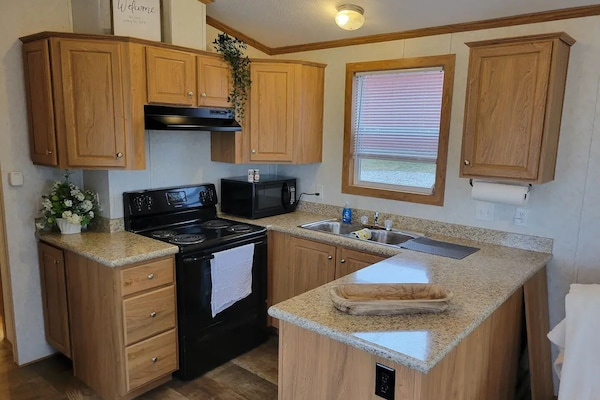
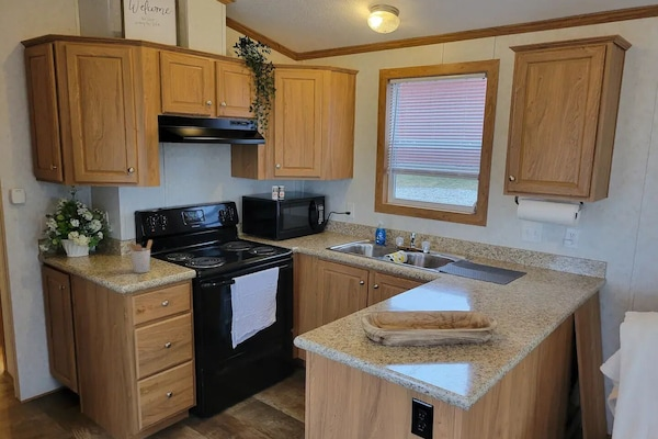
+ utensil holder (139, 256)
